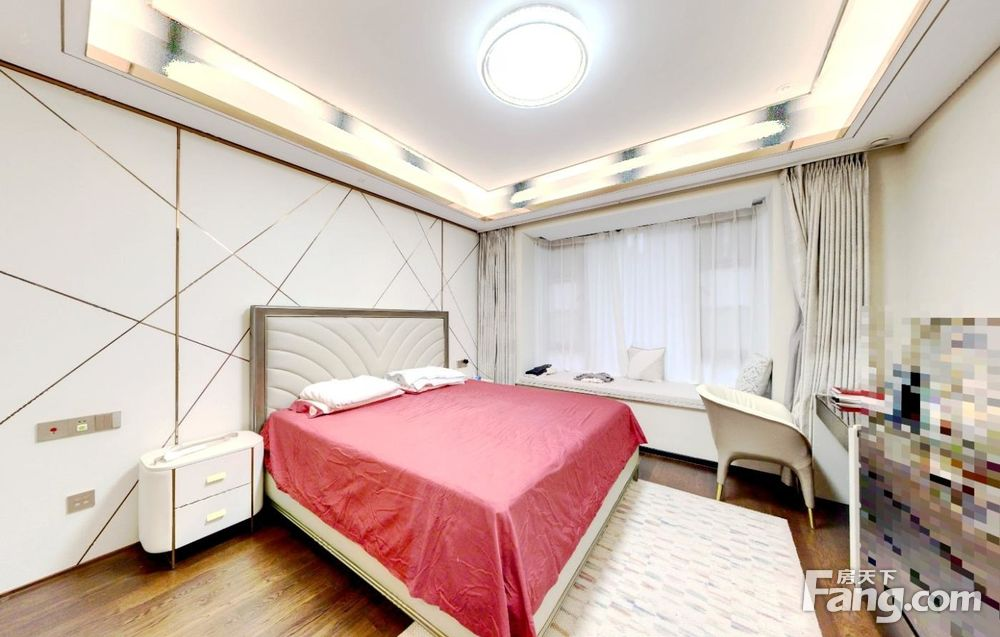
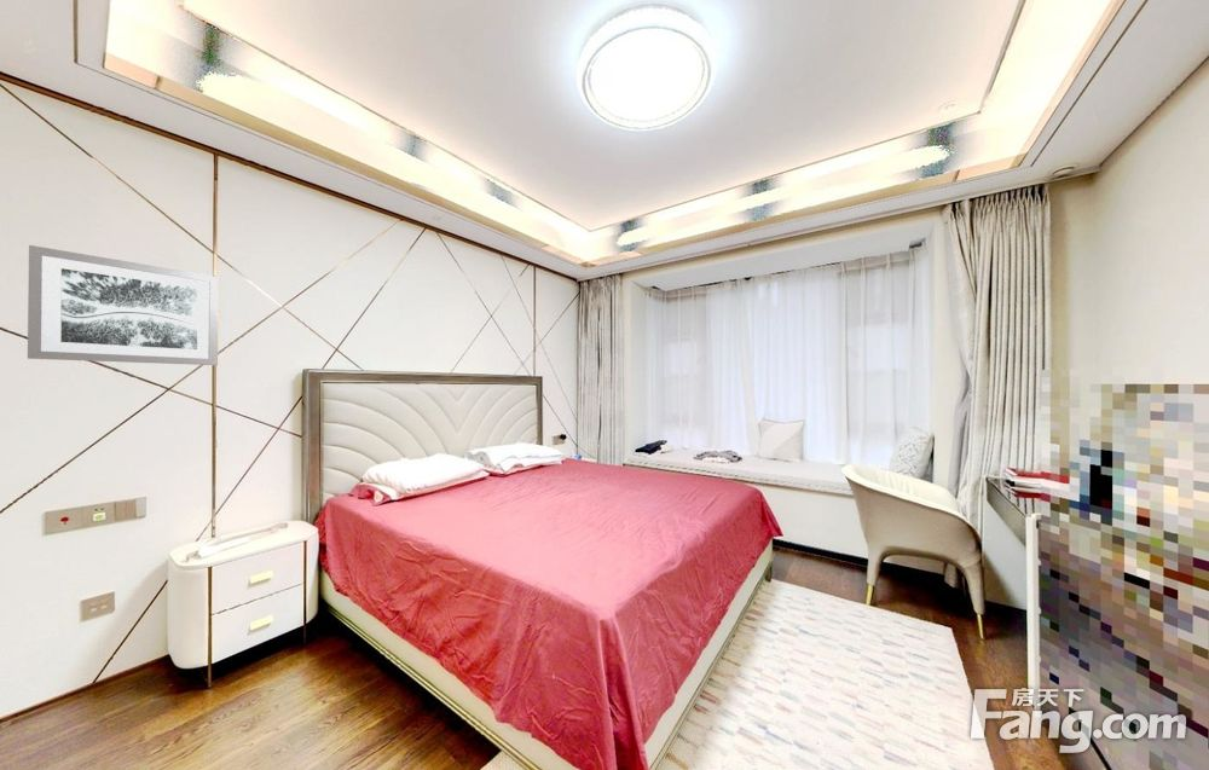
+ wall art (134, 312)
